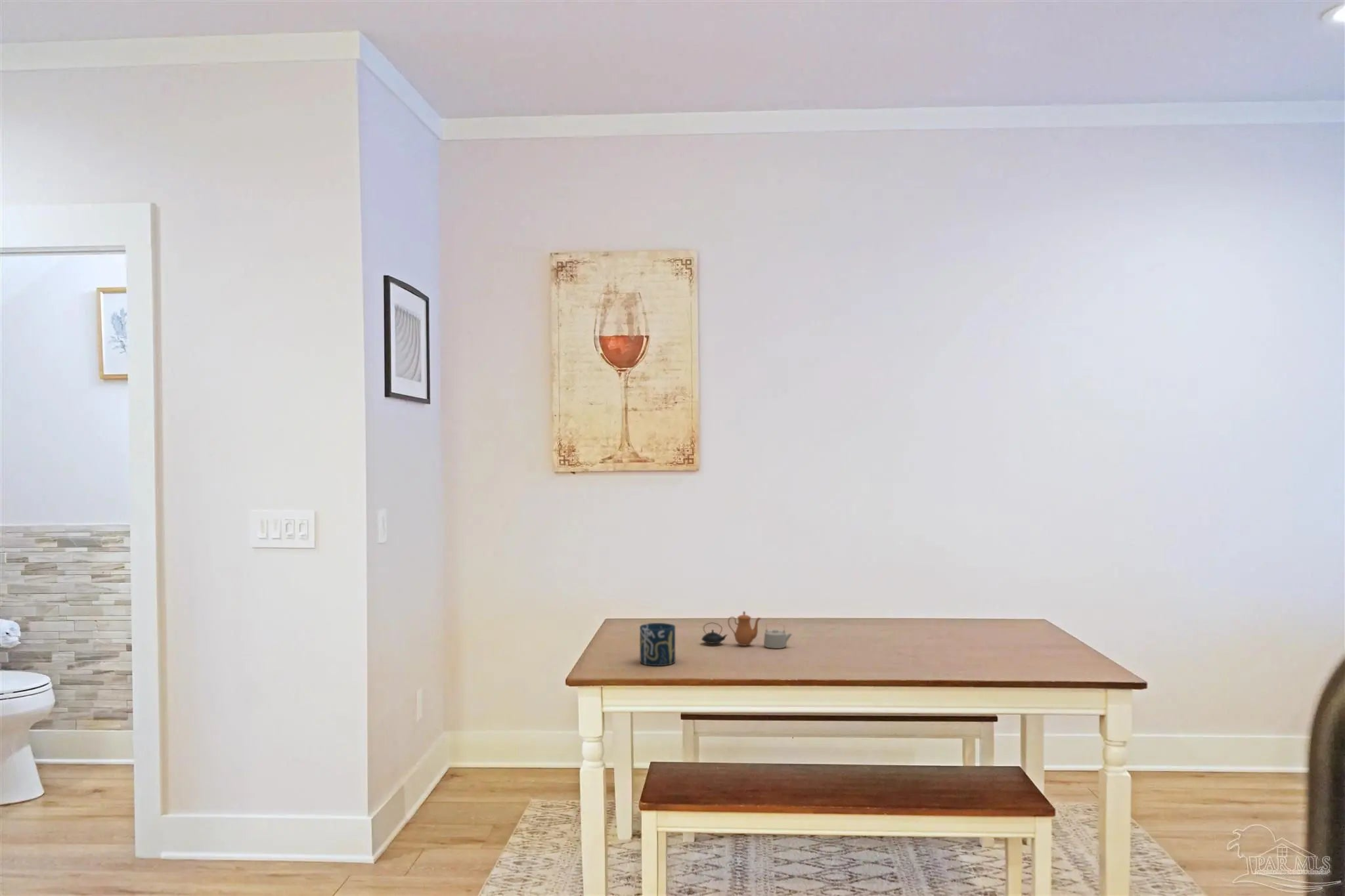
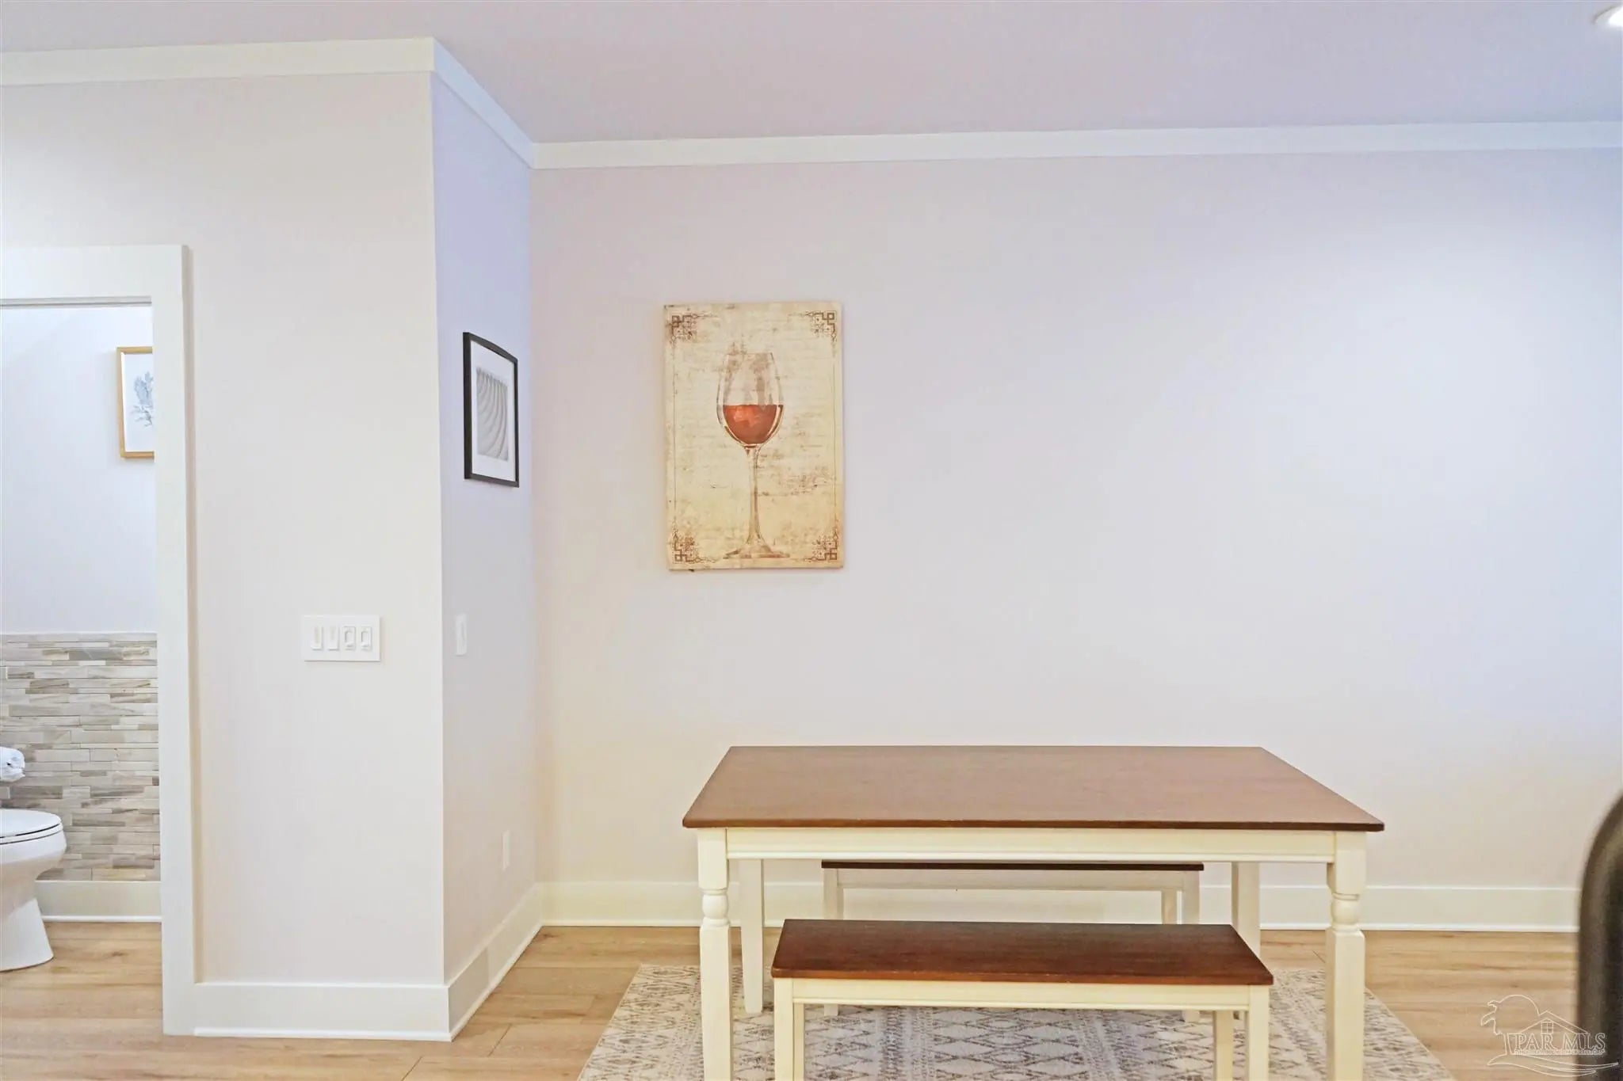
- cup (657, 643)
- teapot (746, 628)
